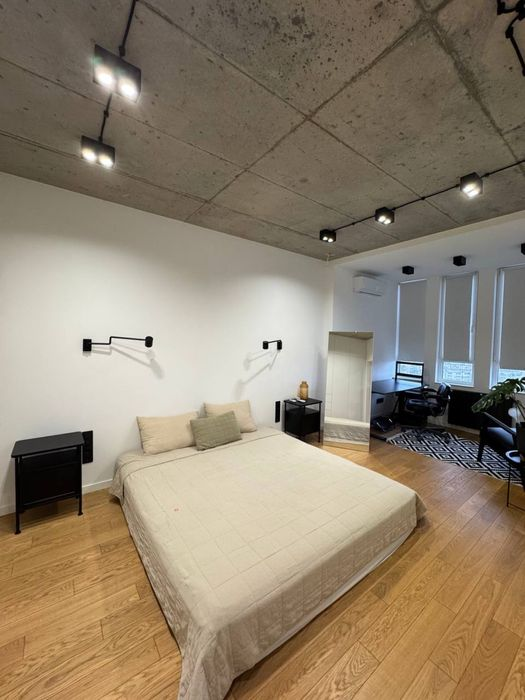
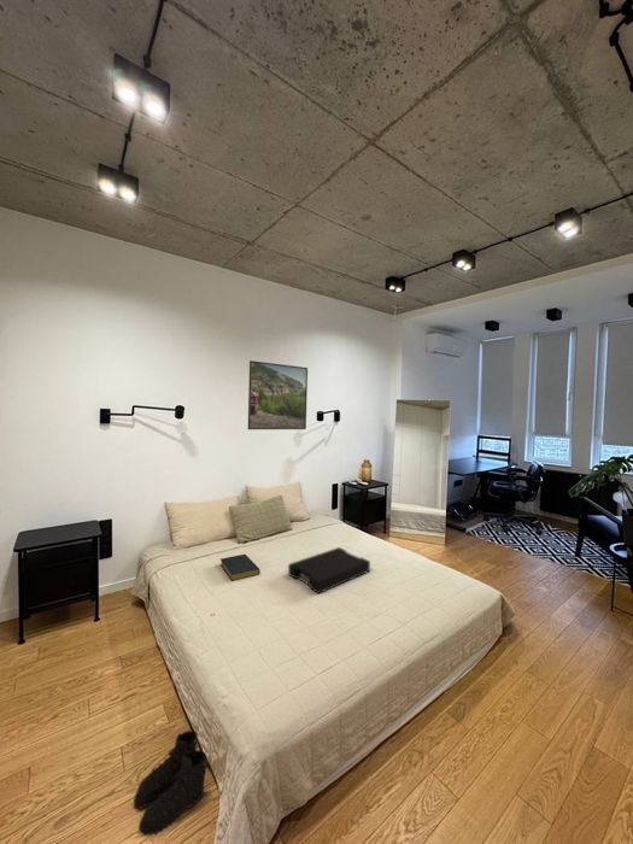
+ tray (329, 568)
+ hardback book (239, 565)
+ boots (171, 774)
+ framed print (279, 397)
